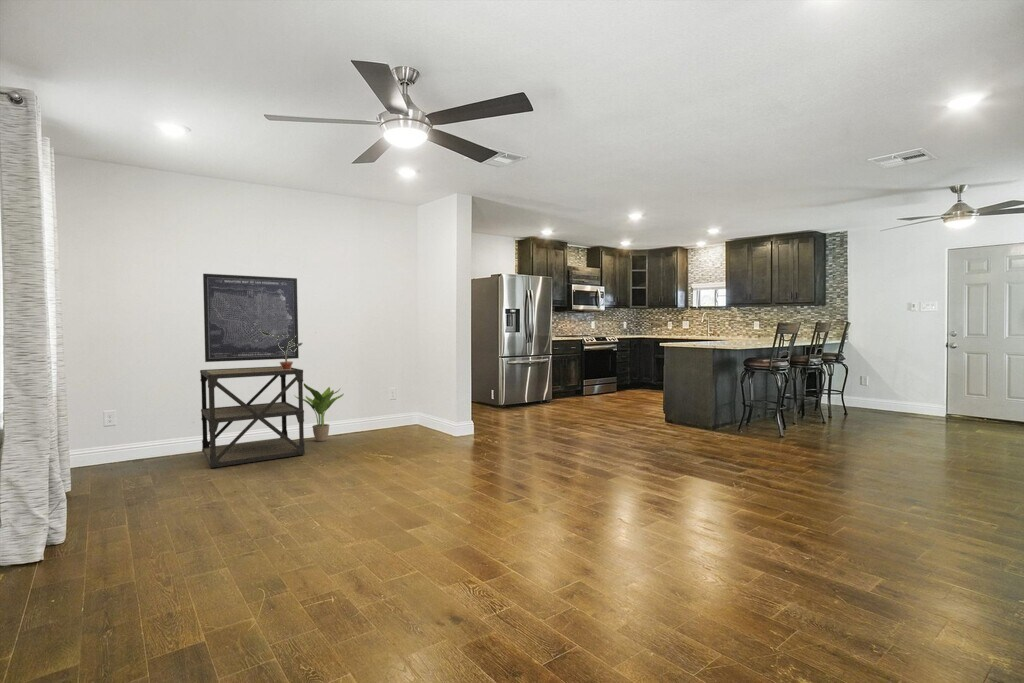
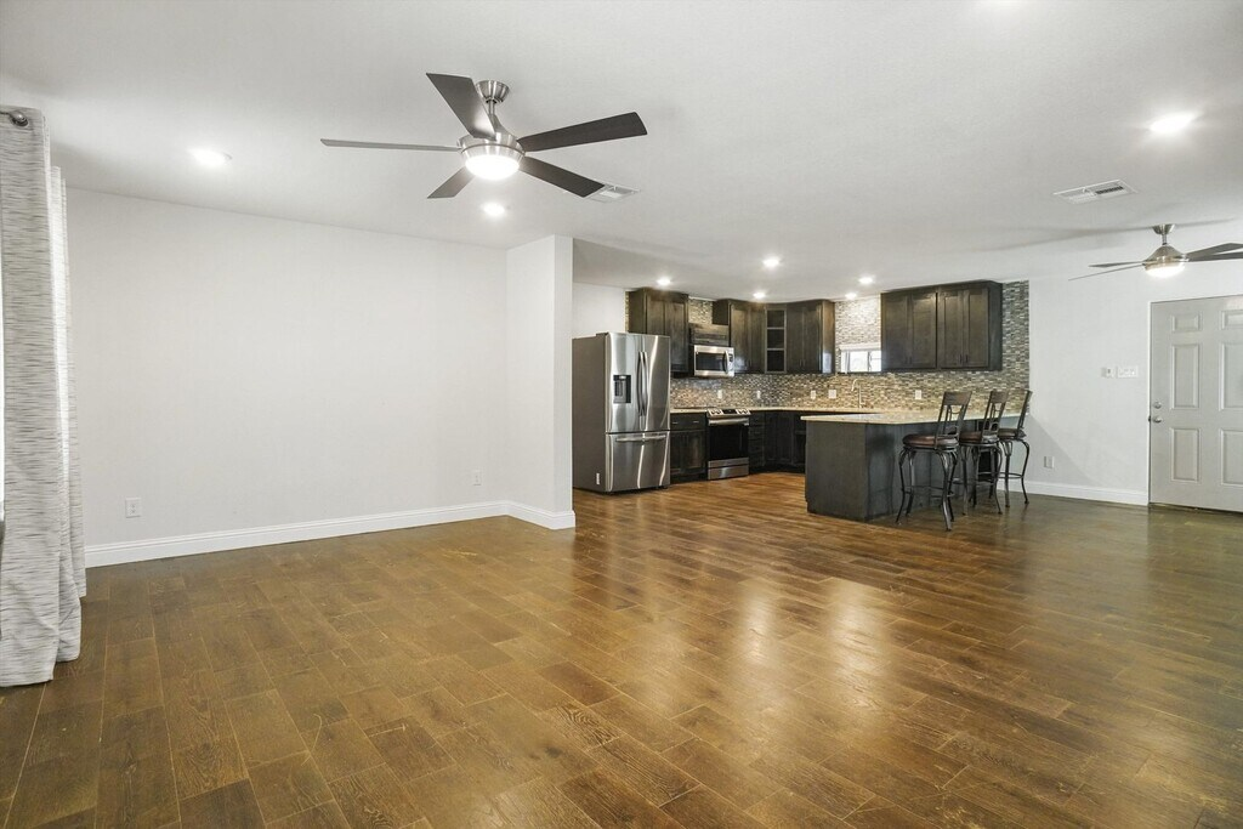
- shelving unit (251, 411)
- potted plant (323, 411)
- potted plant (282, 350)
- wall art (253, 318)
